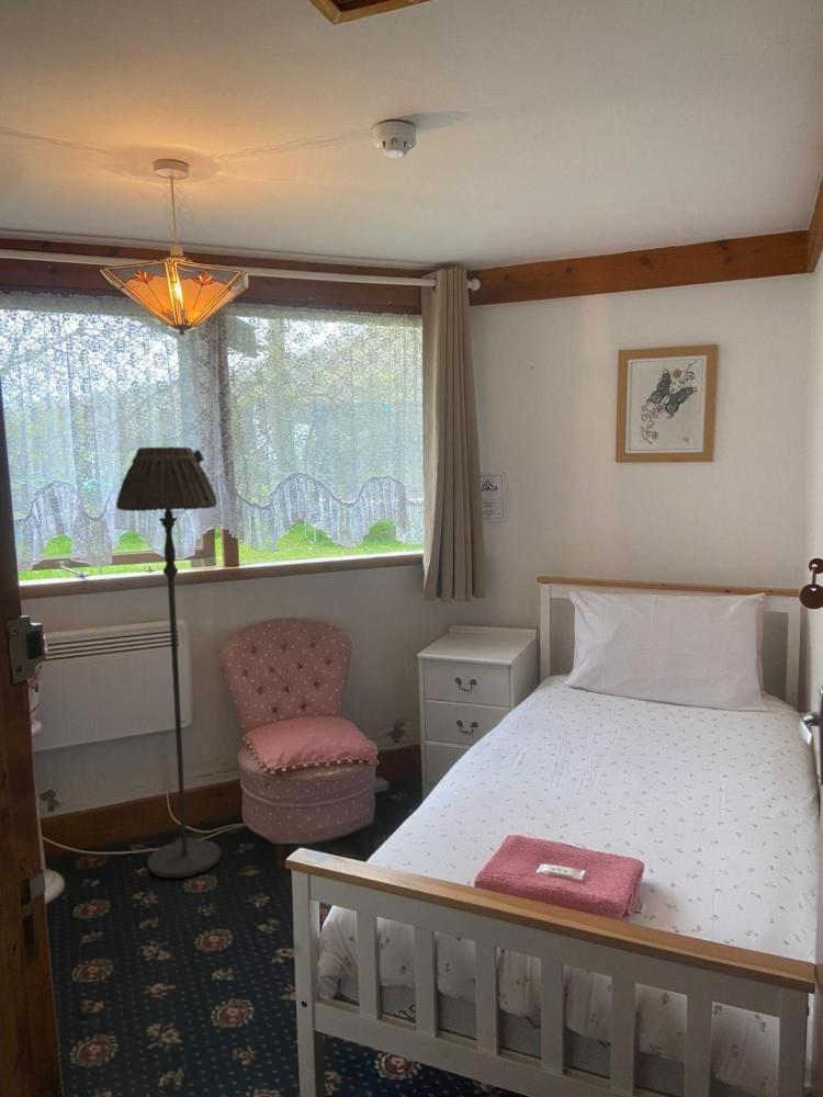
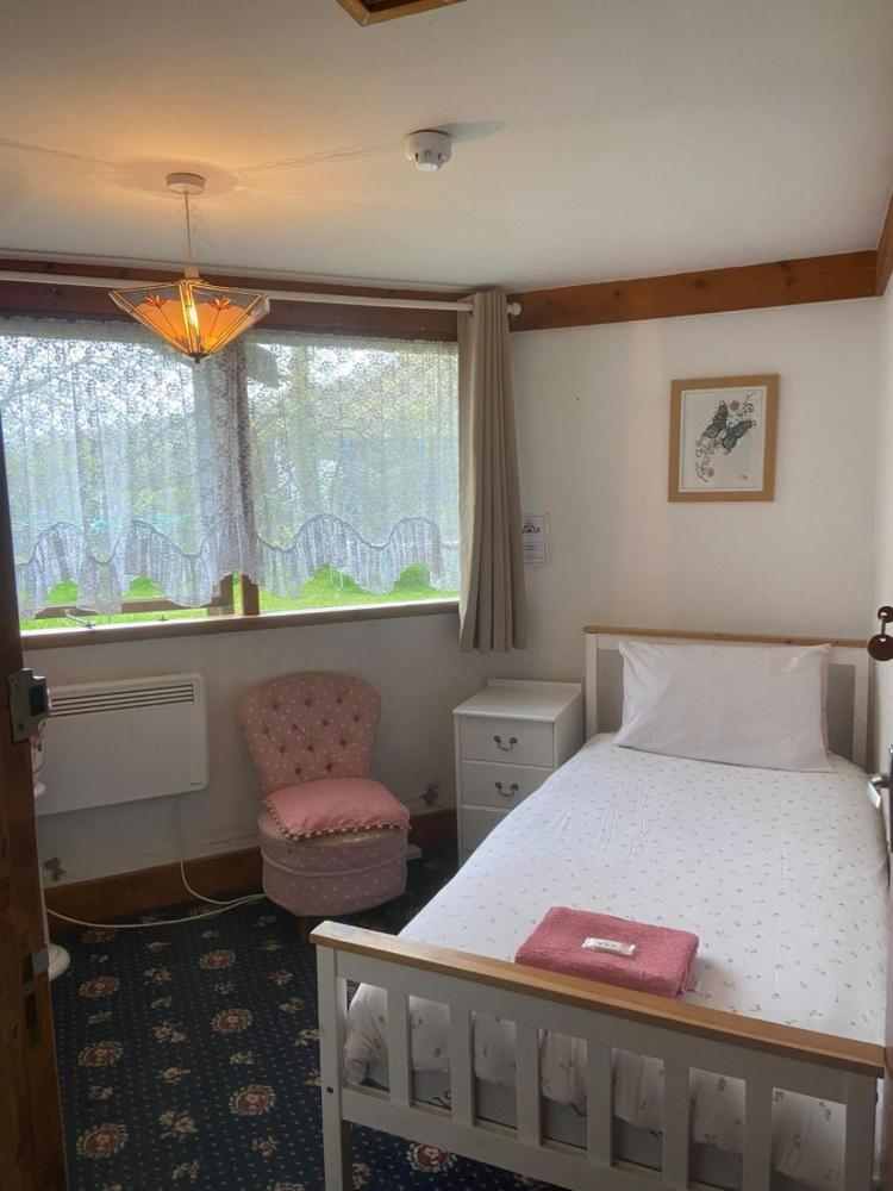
- floor lamp (174, 658)
